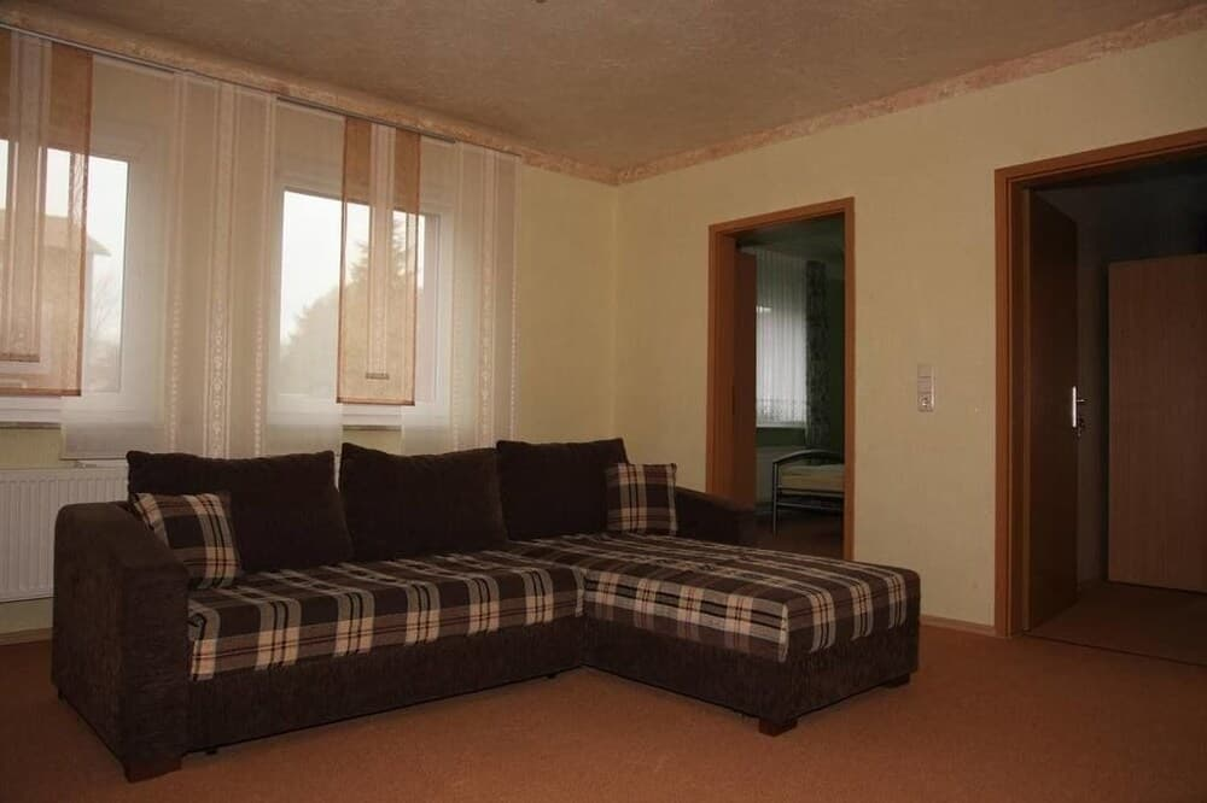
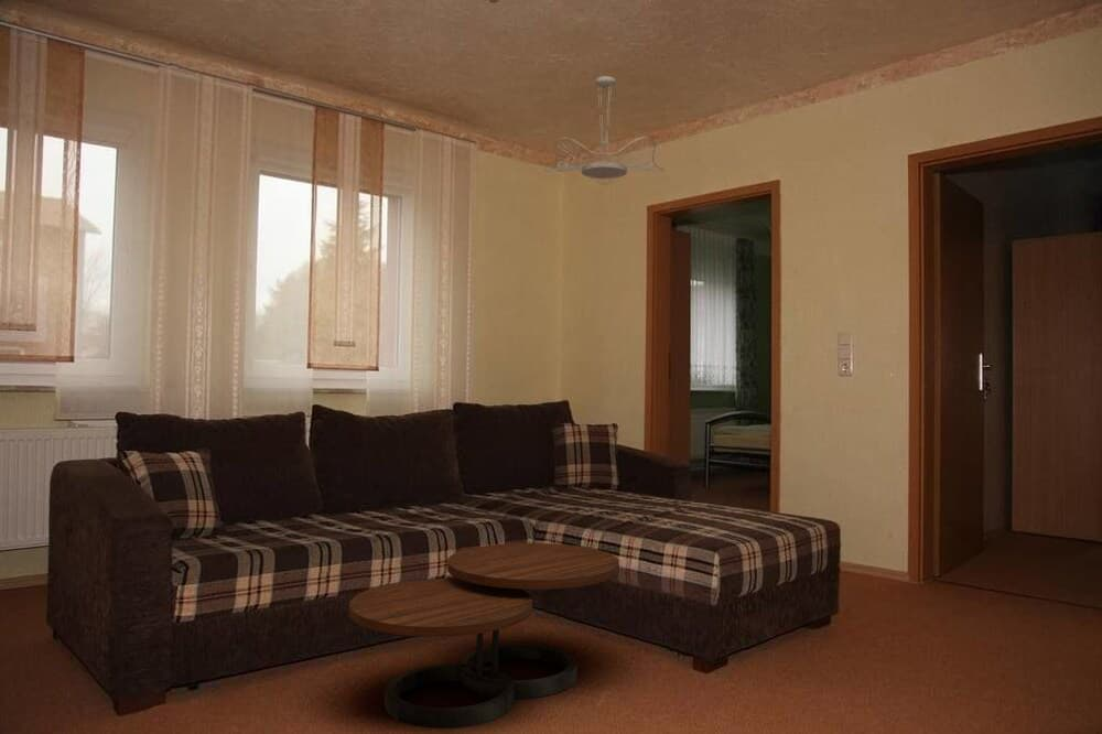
+ coffee table (491, 627)
+ ceiling light fixture (602, 127)
